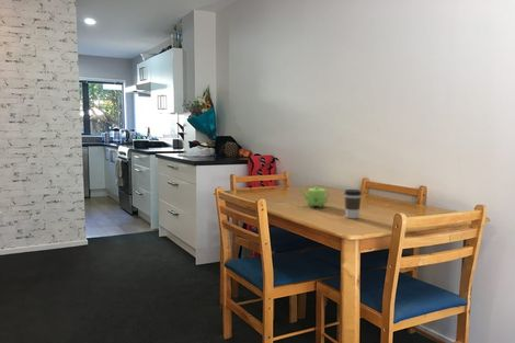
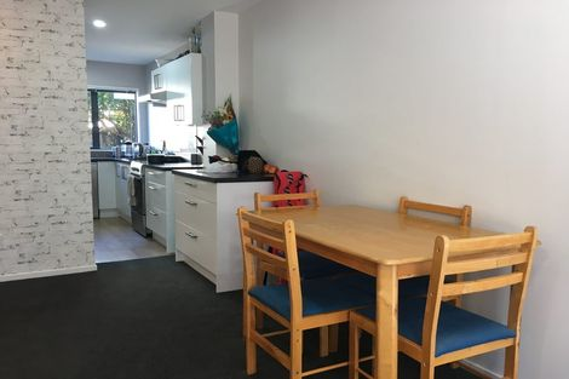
- coffee cup (352, 204)
- teapot (313, 196)
